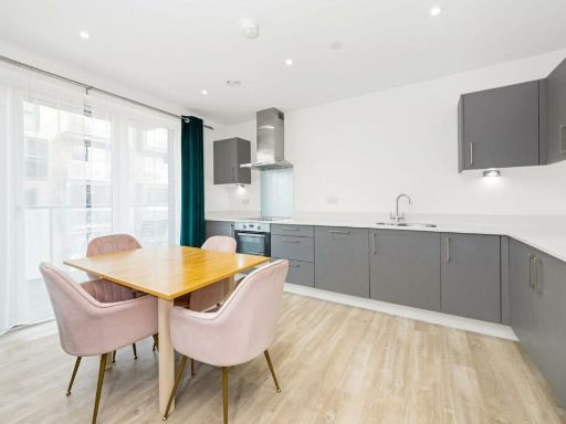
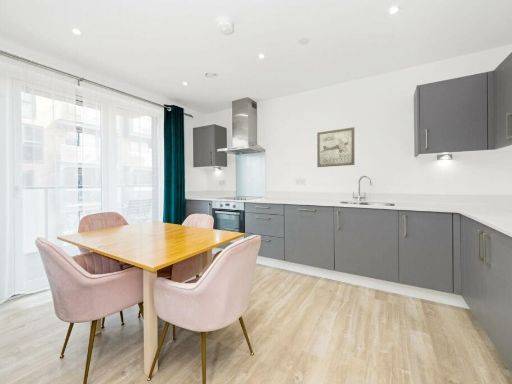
+ wall art (335, 148)
